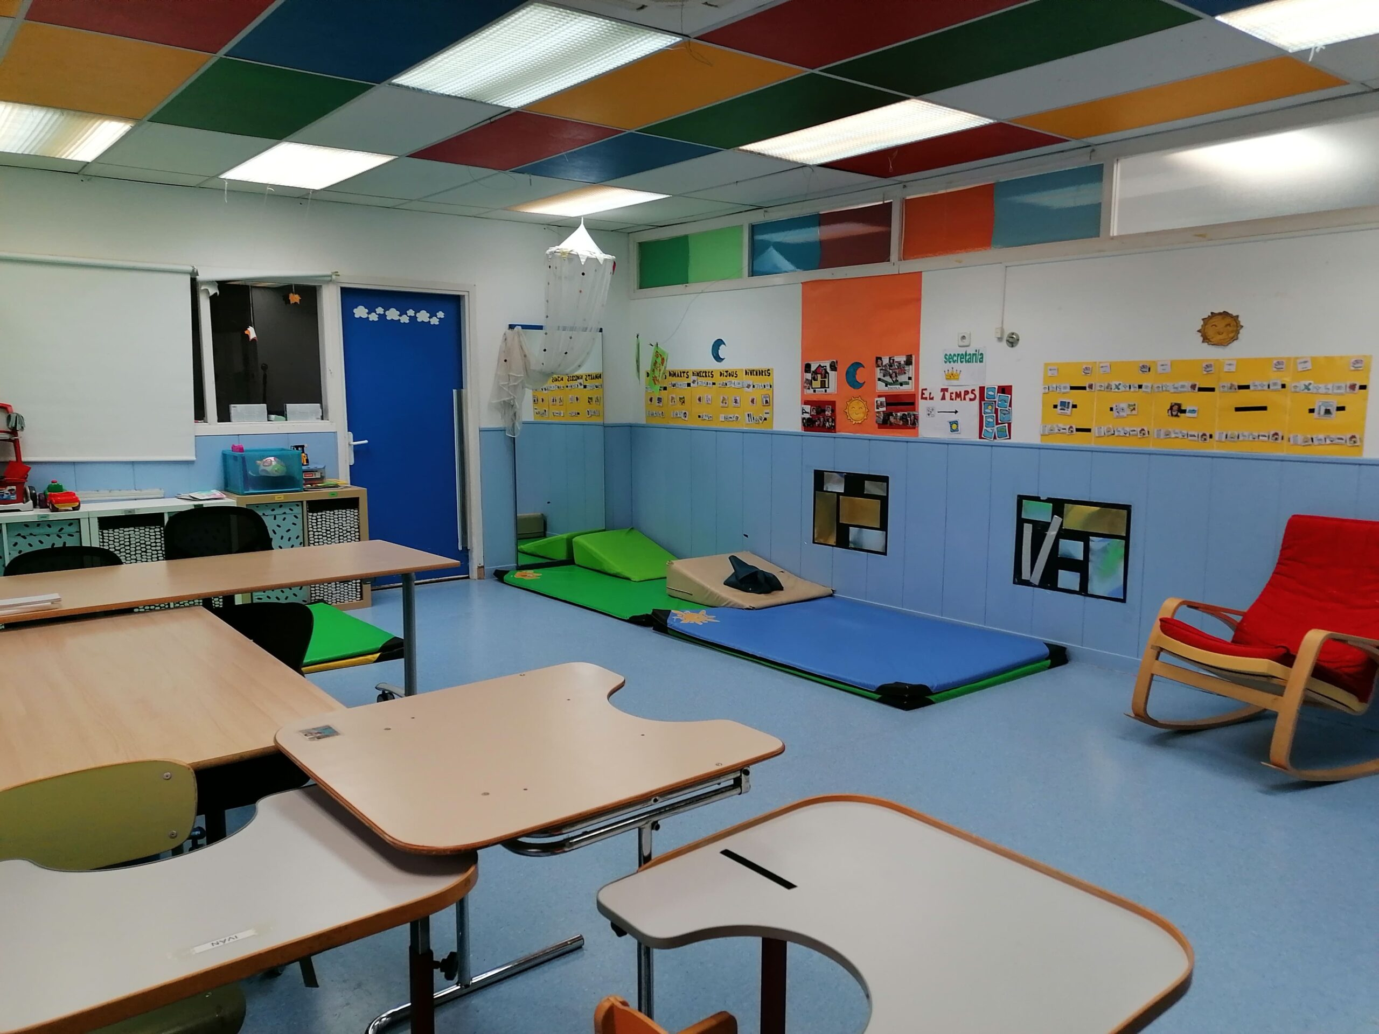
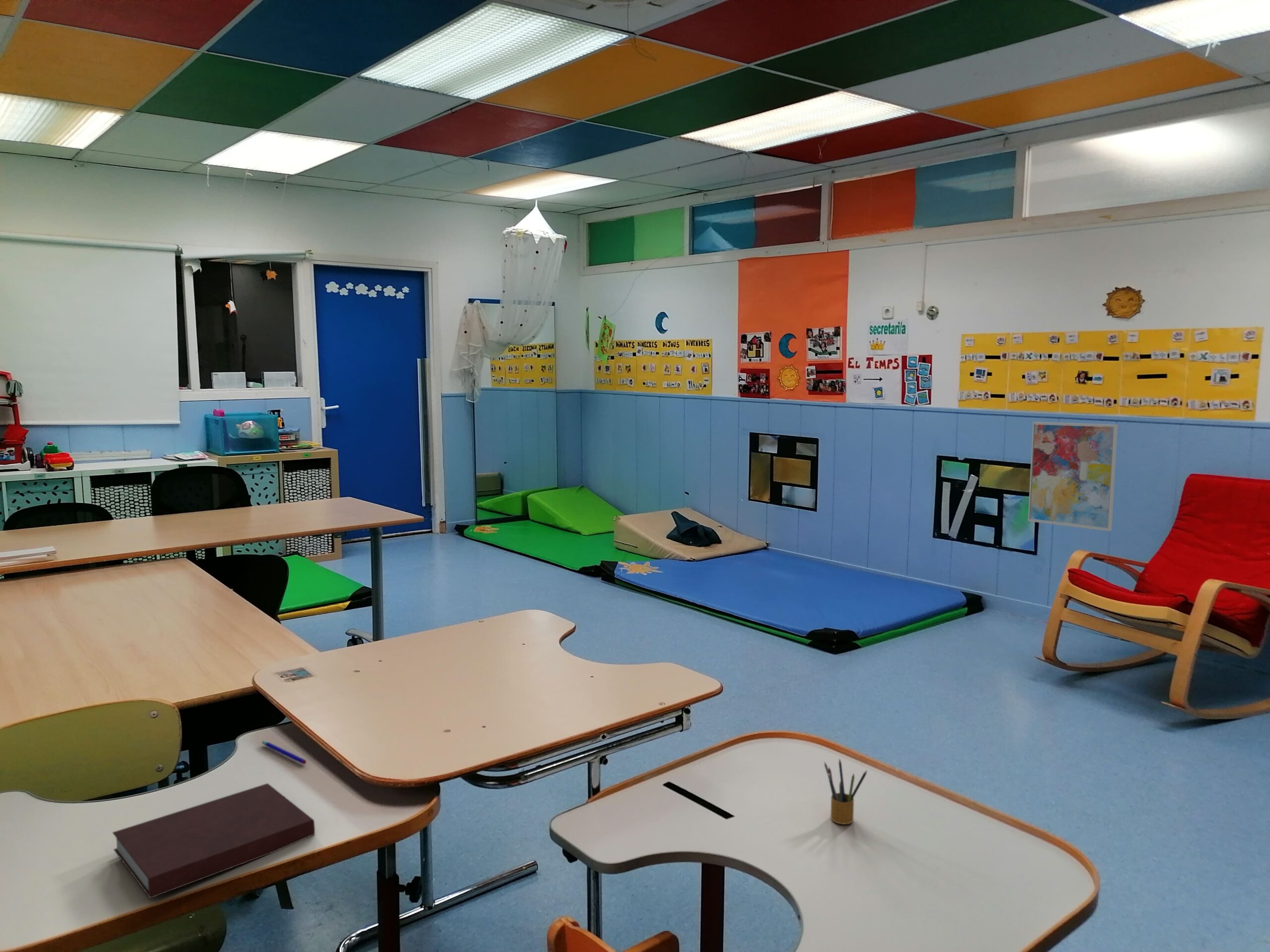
+ pen (283, 752)
+ notebook (215, 834)
+ pencil box (844, 792)
+ wall art (1071, 475)
